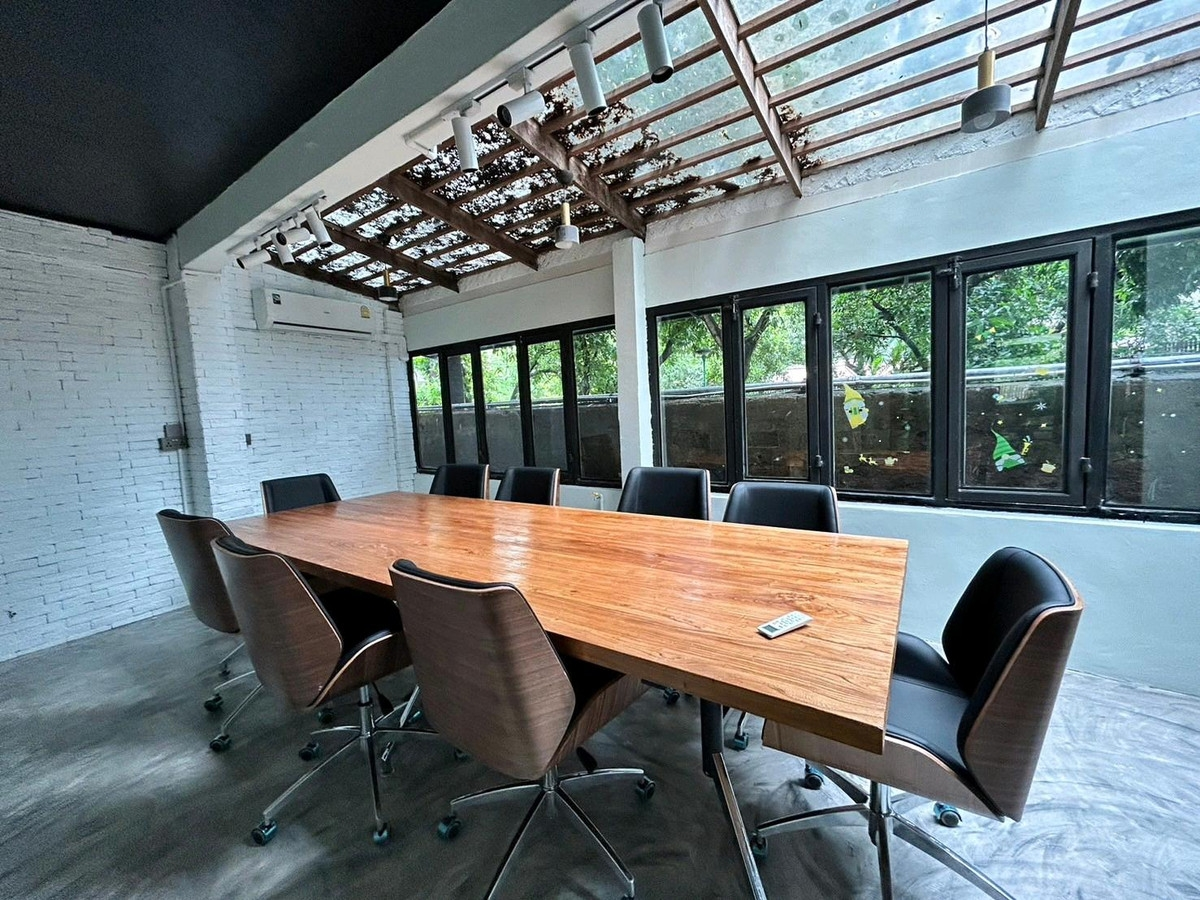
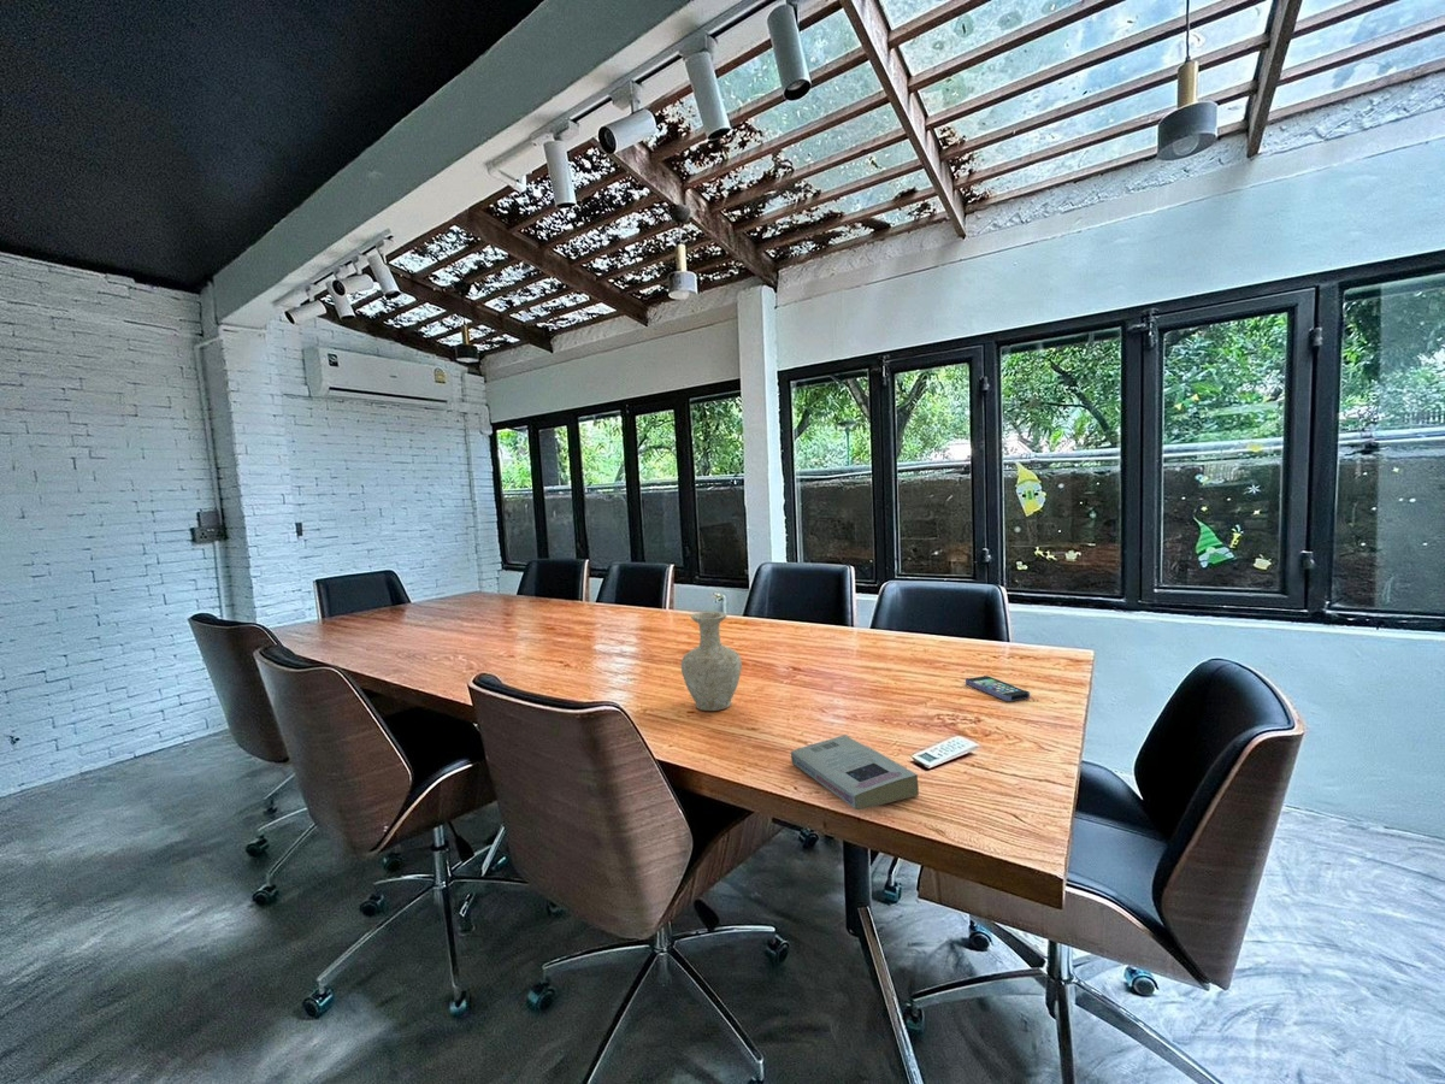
+ book (850, 768)
+ vase (710, 660)
+ smartphone (996, 687)
